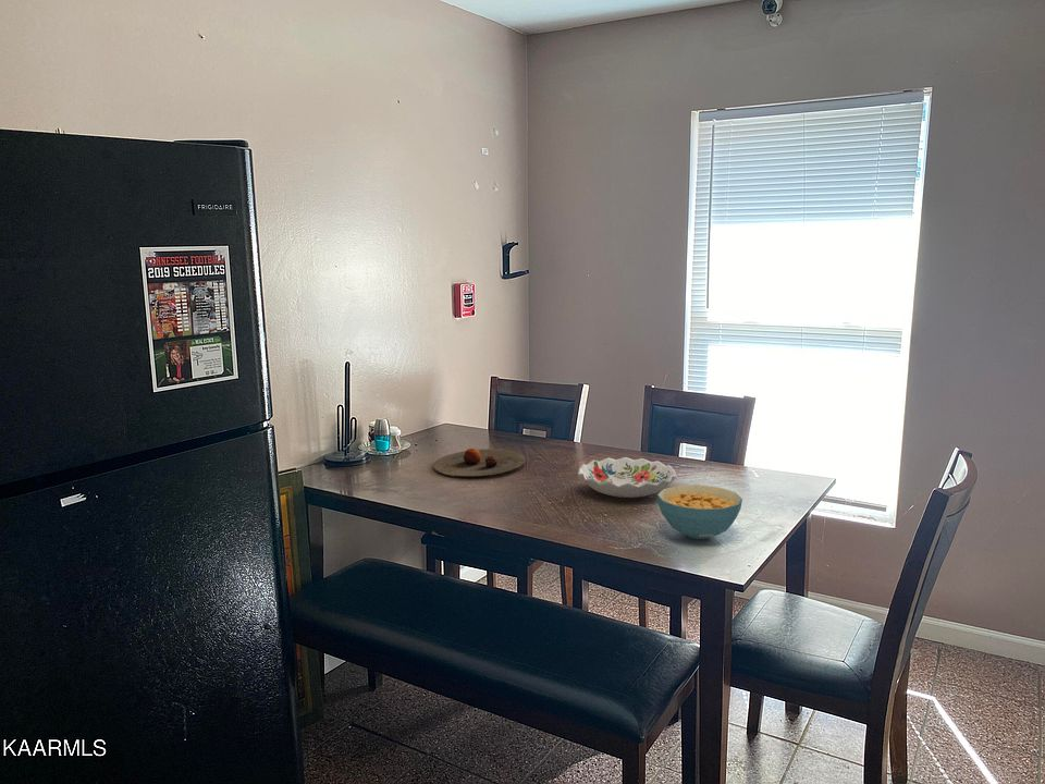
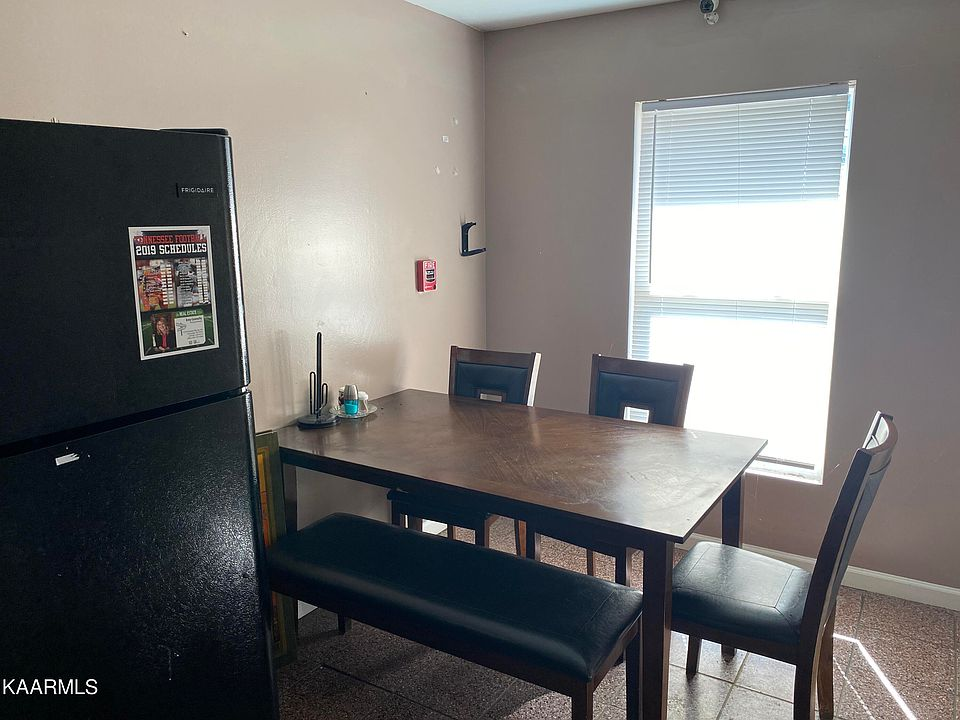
- plate (479, 457)
- decorative bowl (626, 480)
- cereal bowl (699, 515)
